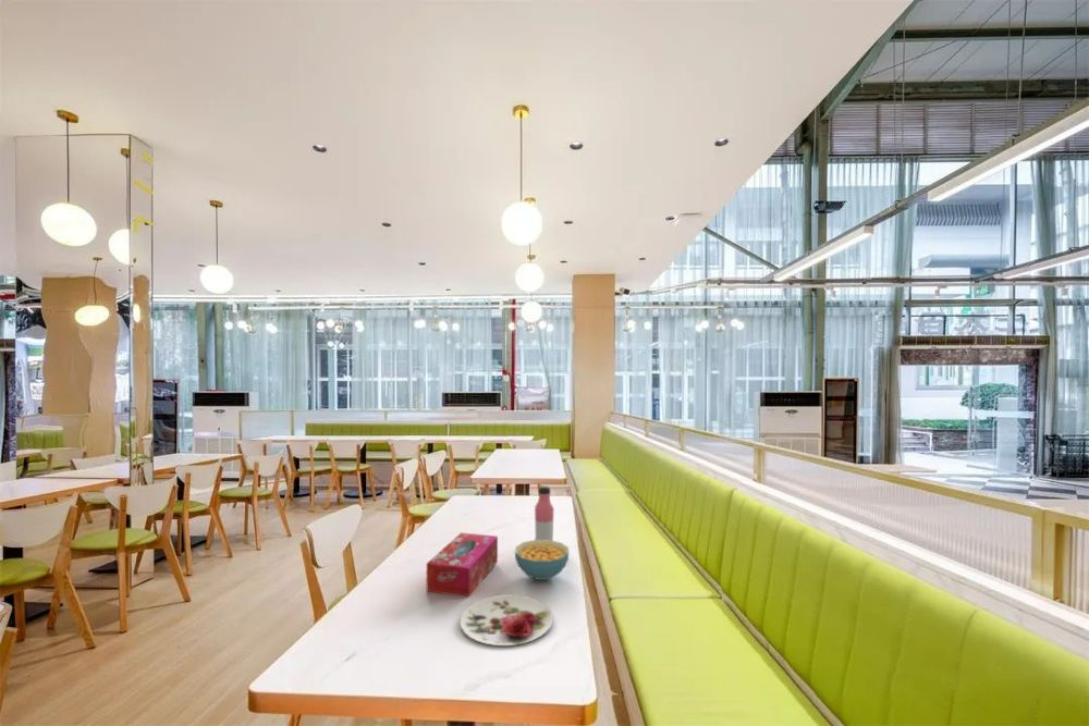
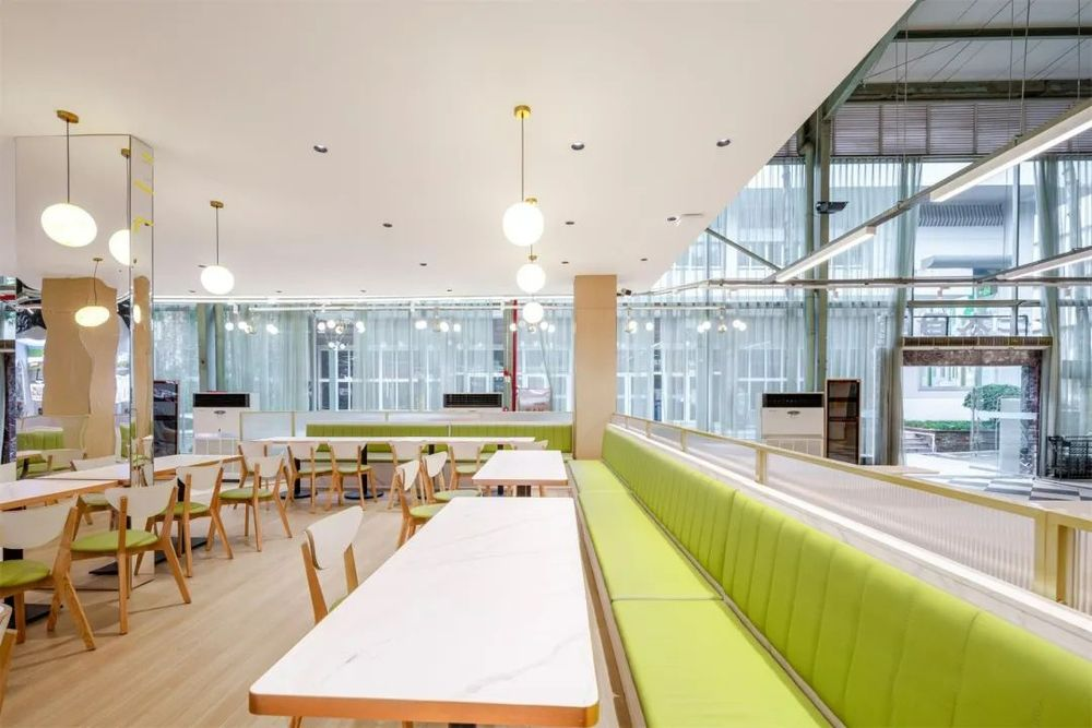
- cereal bowl (541, 563)
- tissue box (464, 562)
- water bottle (543, 515)
- plate (506, 616)
